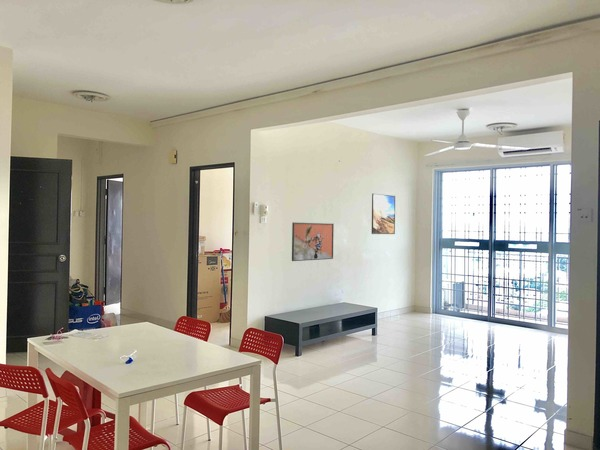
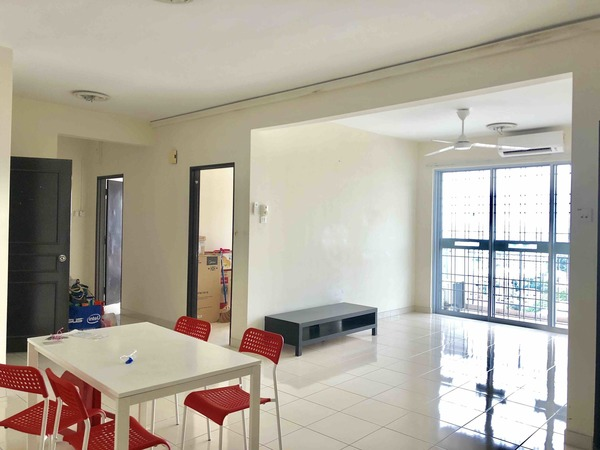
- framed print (383, 214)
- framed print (313, 241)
